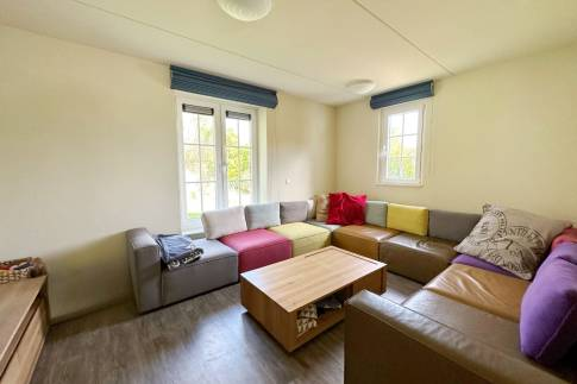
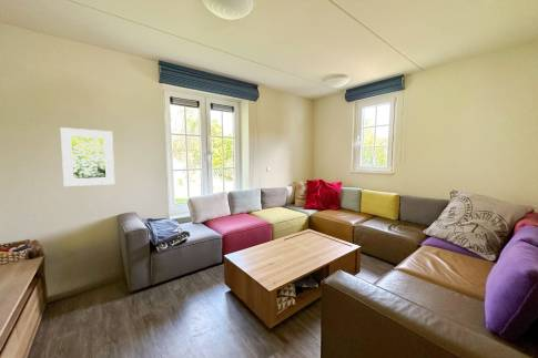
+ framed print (89, 157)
